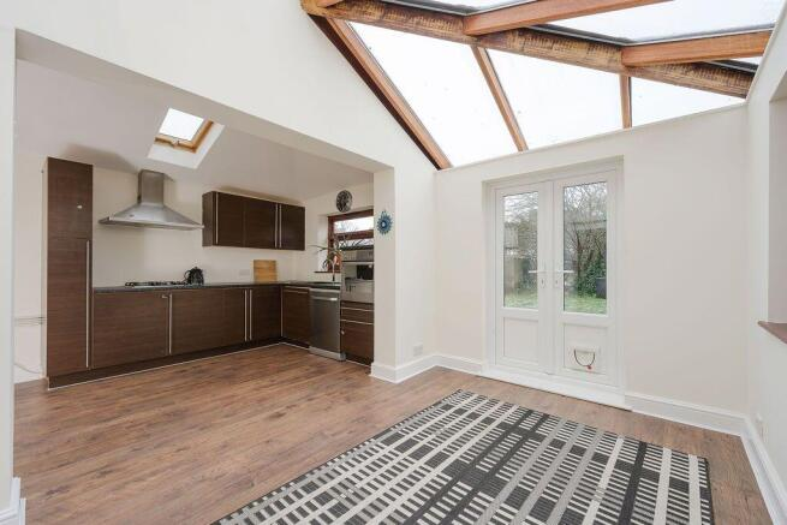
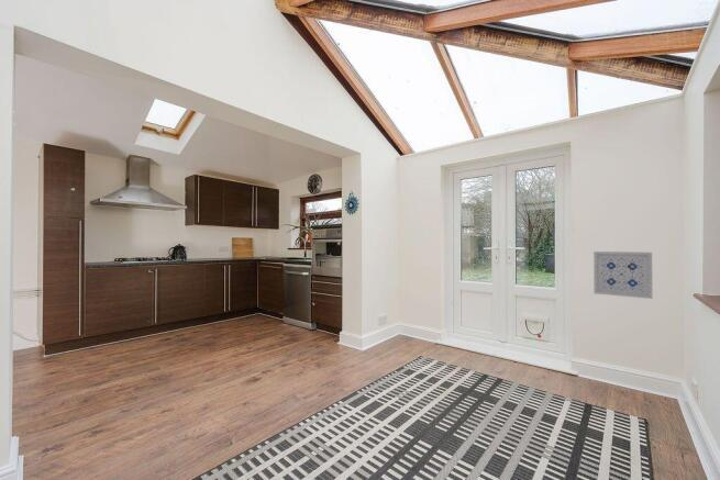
+ wall art (621, 274)
